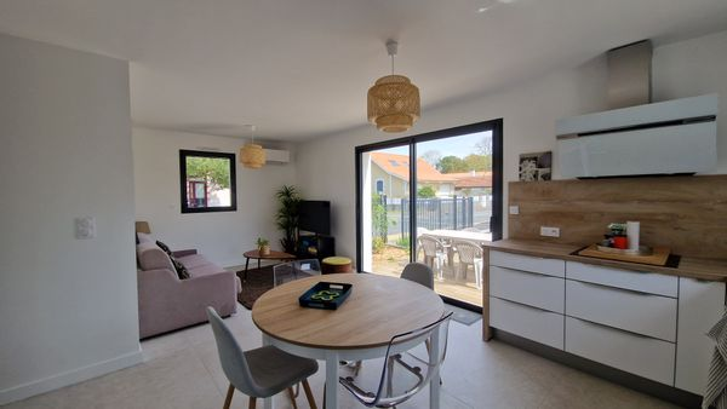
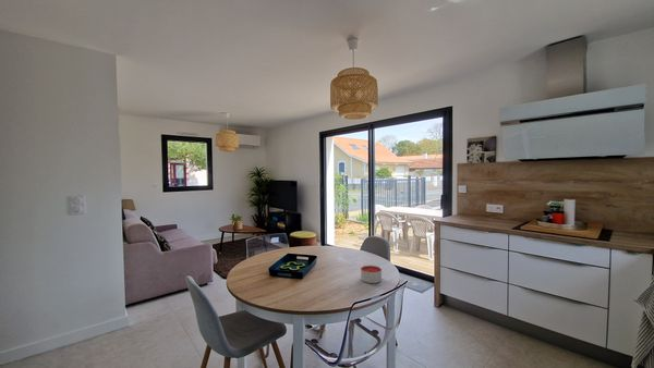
+ candle (371, 273)
